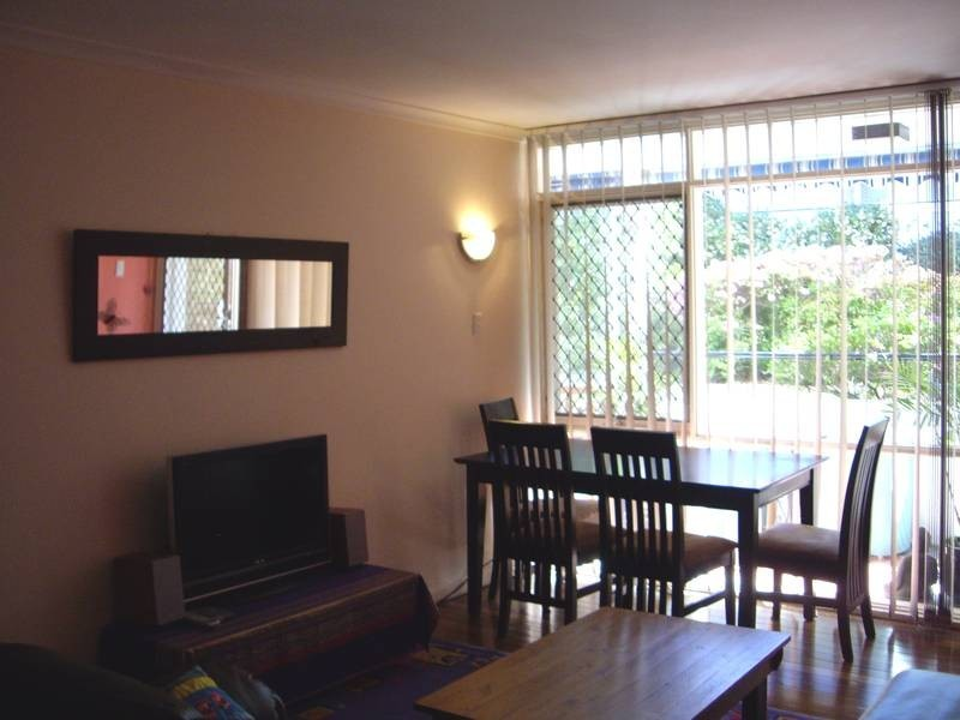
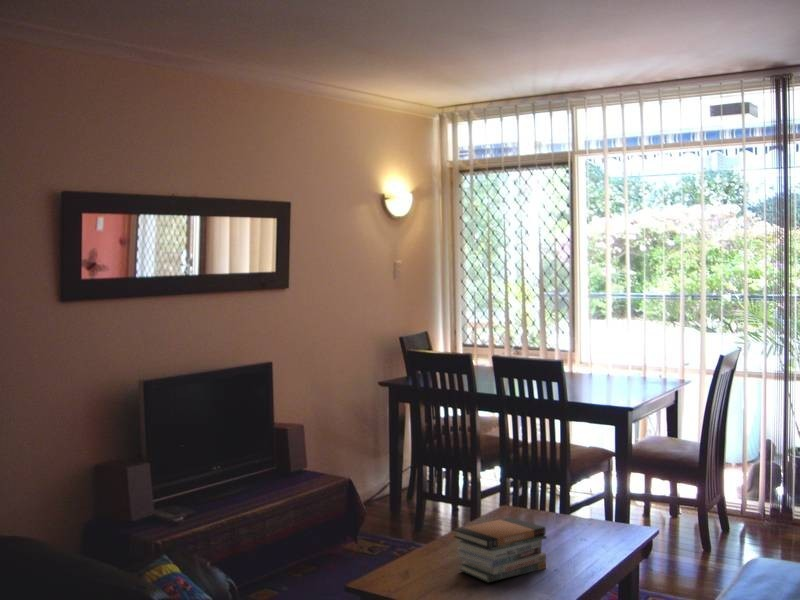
+ book stack (500, 548)
